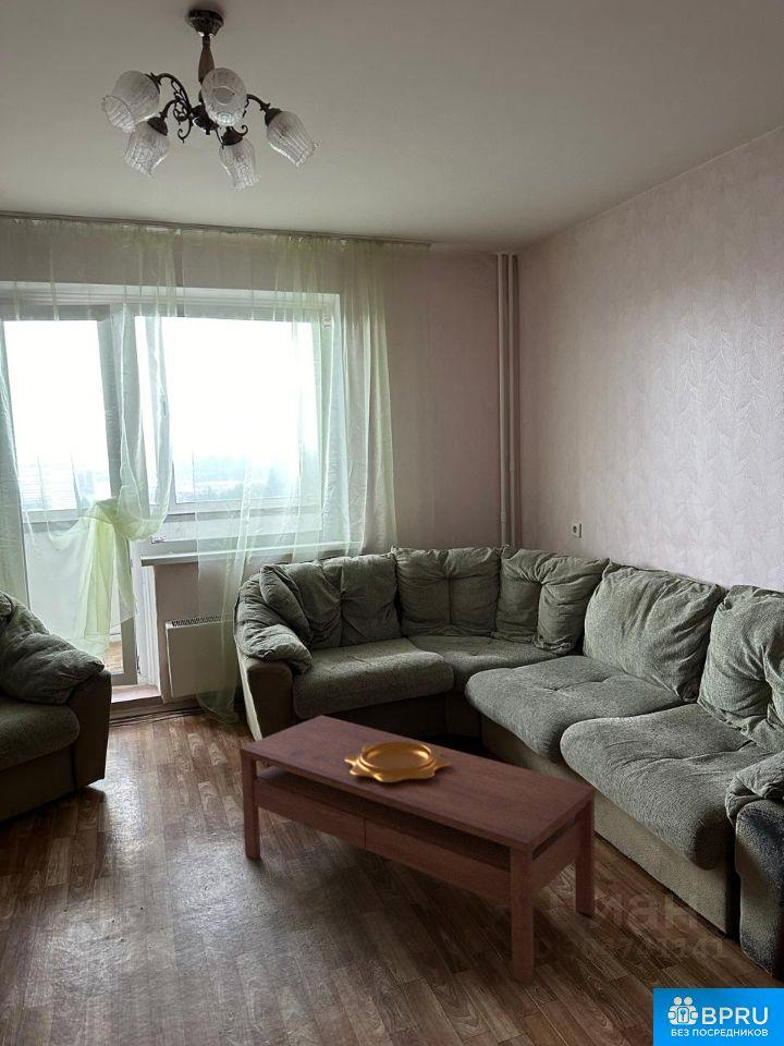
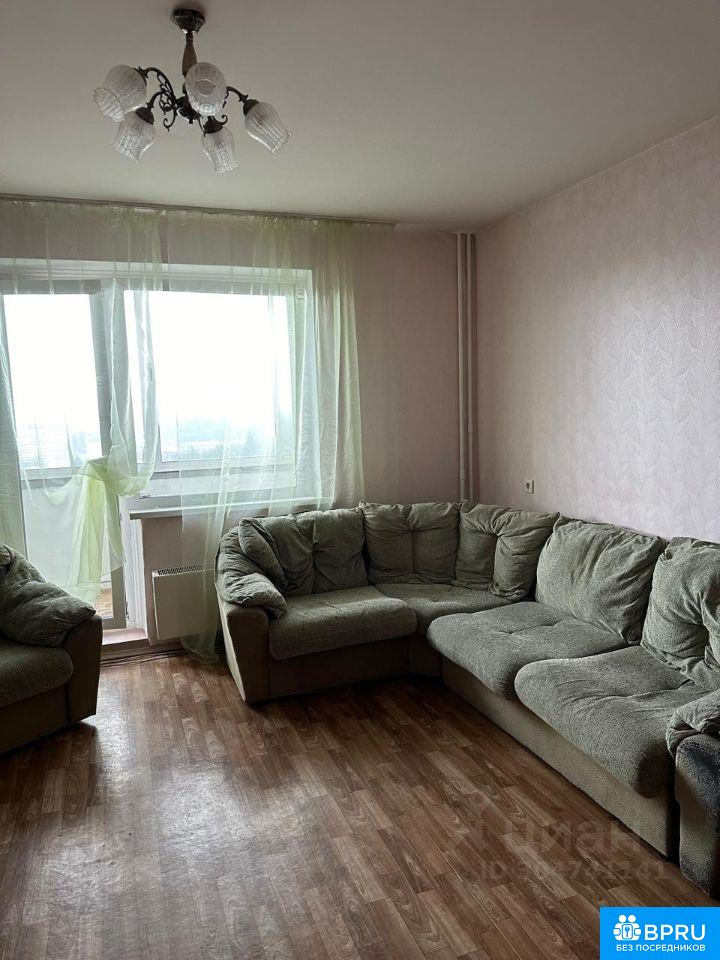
- coffee table (404, 824)
- decorative bowl (396, 758)
